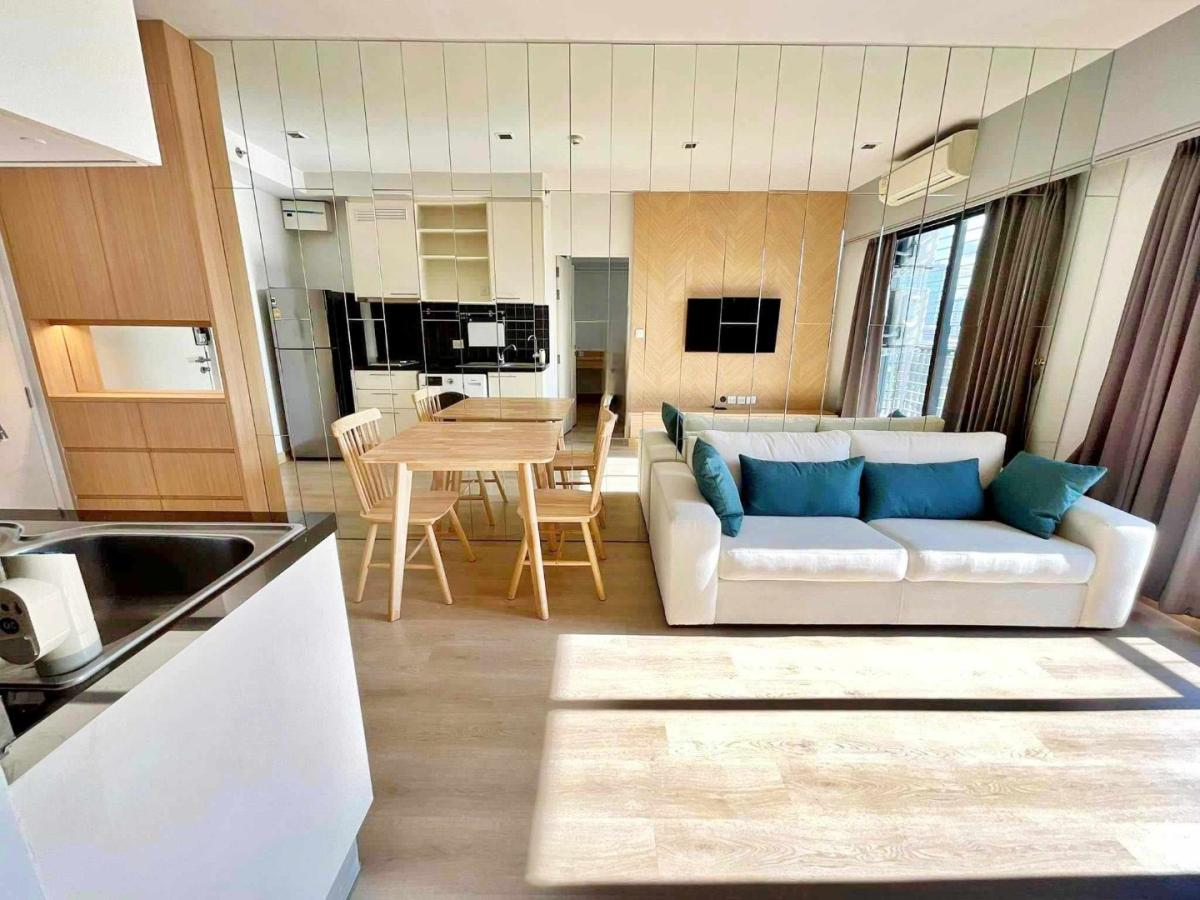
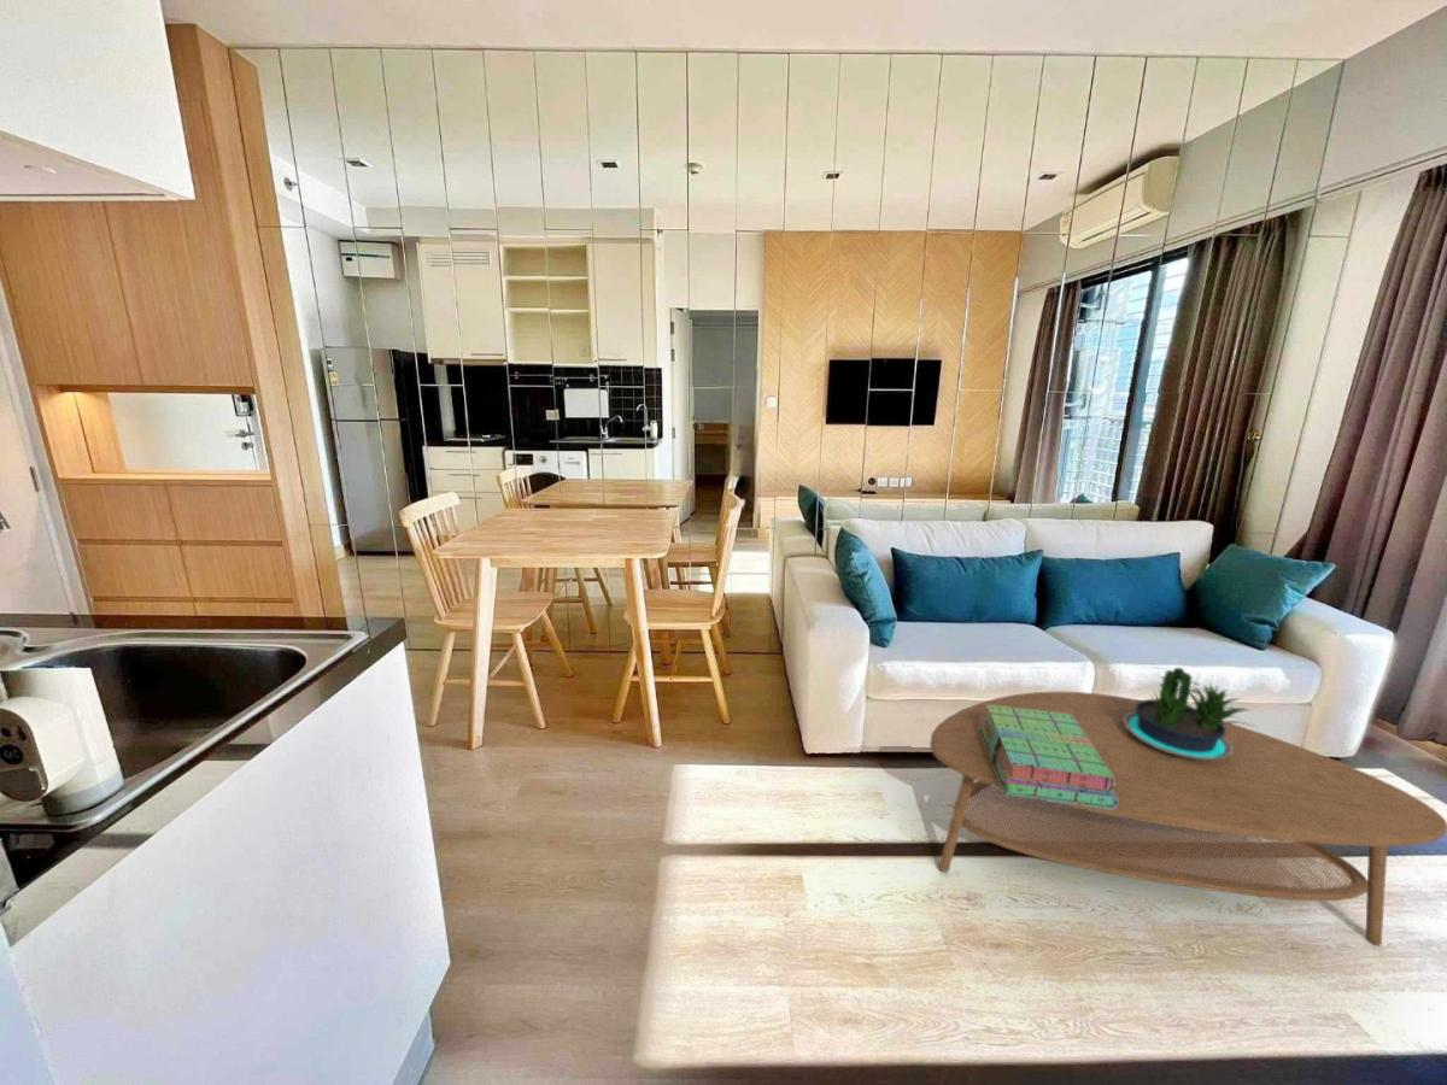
+ stack of books (1042, 750)
+ potted plant (1189, 709)
+ coffee table (1129, 803)
